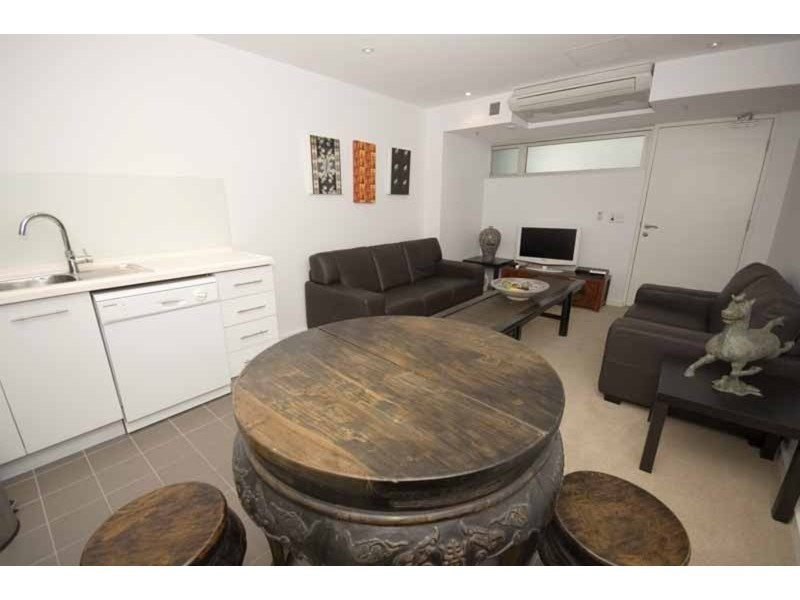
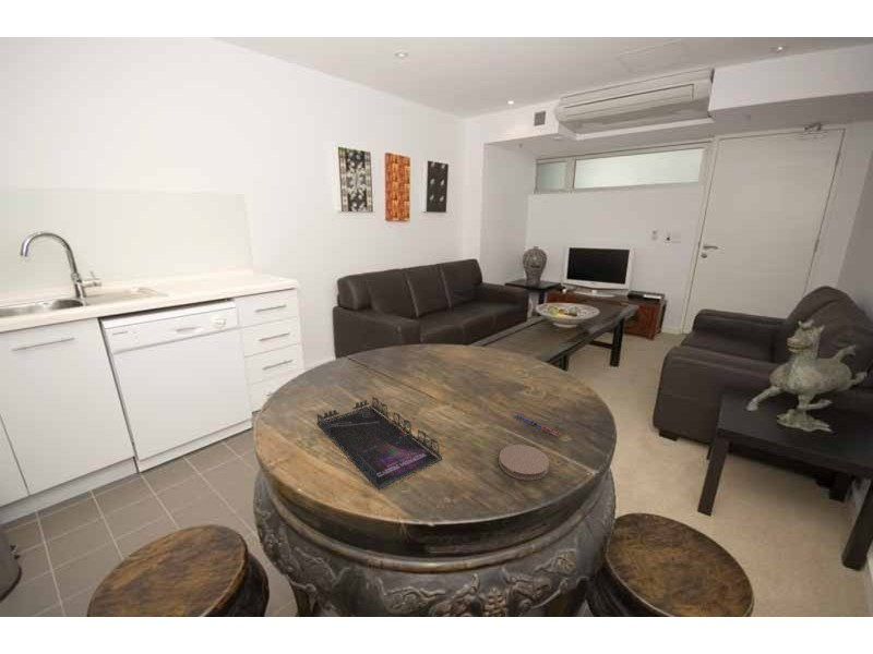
+ pen (535, 423)
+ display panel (374, 433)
+ coaster (523, 461)
